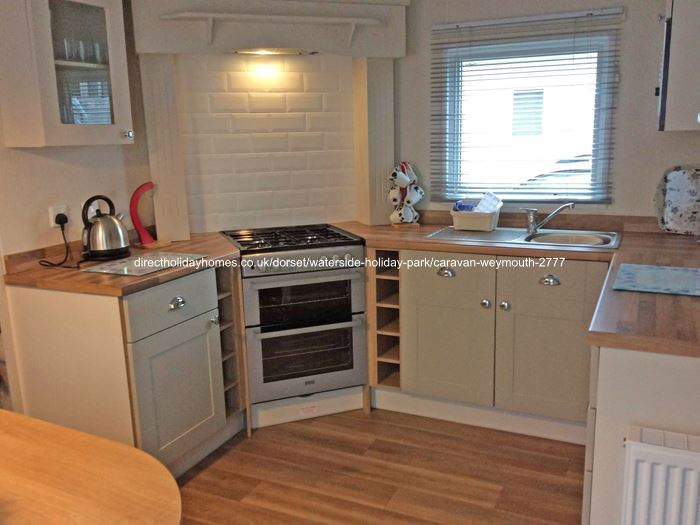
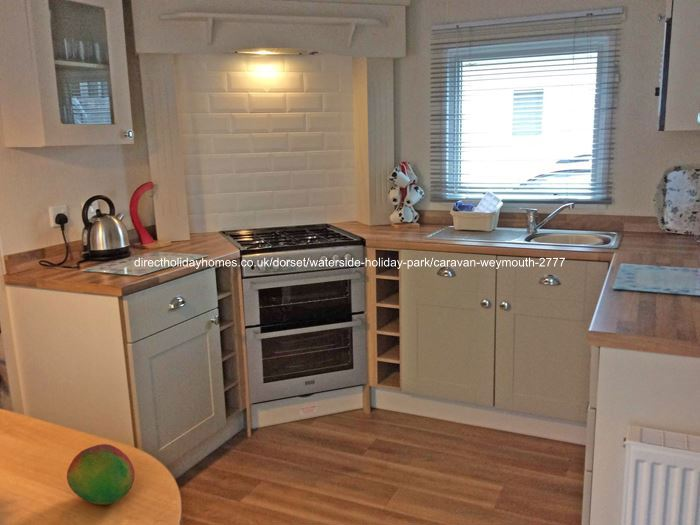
+ fruit (103, 473)
